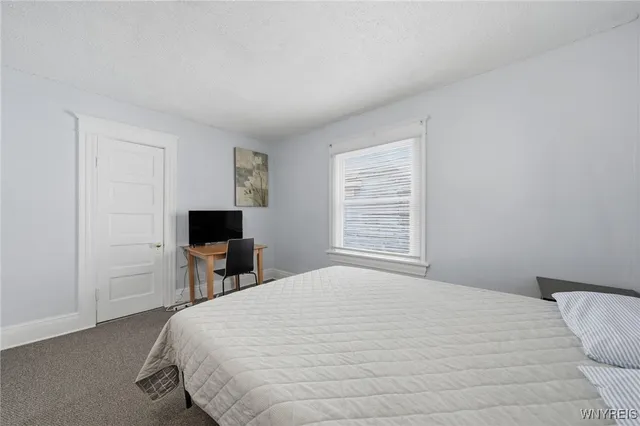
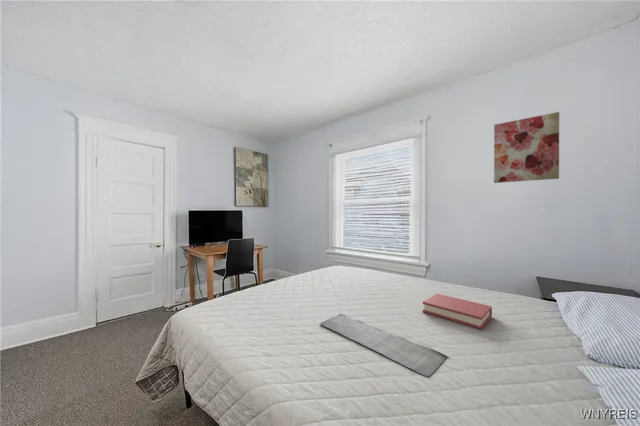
+ hardback book (456, 308)
+ wall art (524, 149)
+ bath mat (374, 337)
